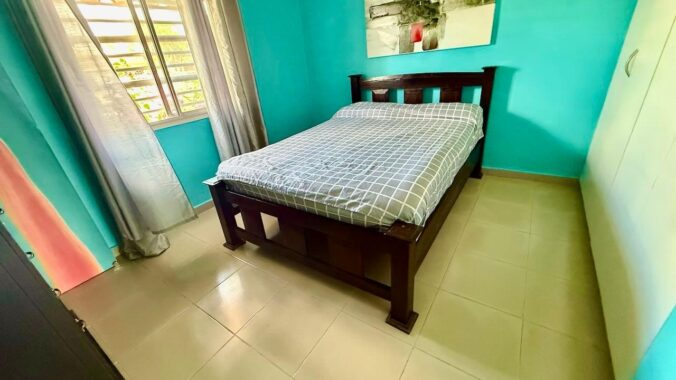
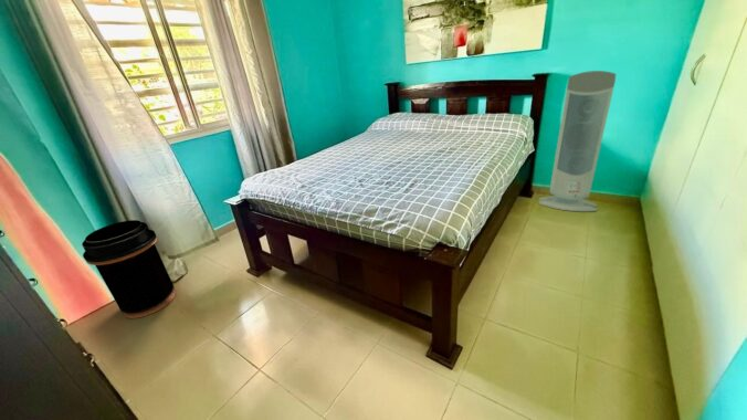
+ air purifier (578, 144)
+ trash can (133, 267)
